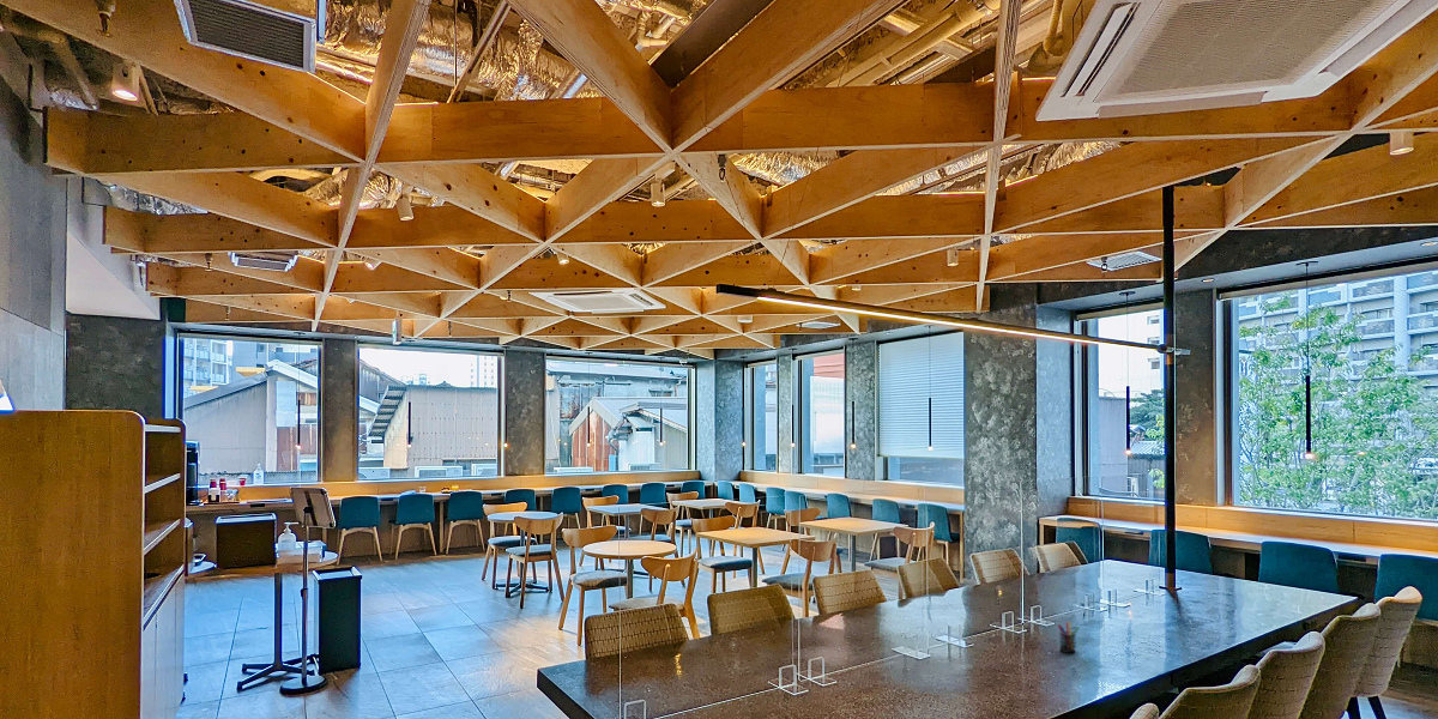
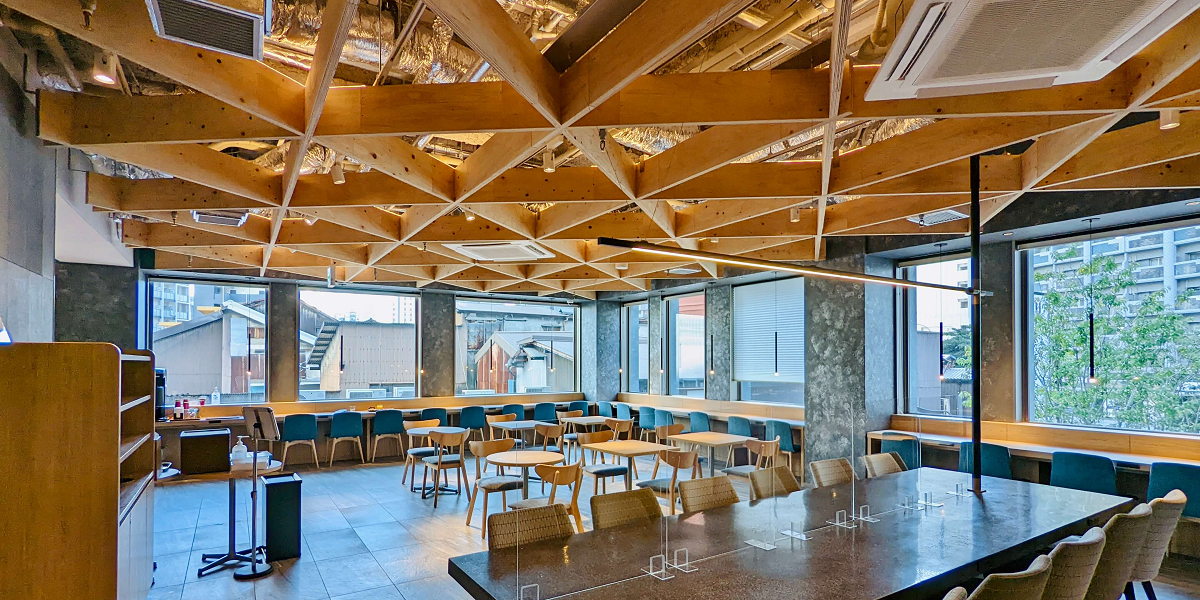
- pen holder (1069, 636)
